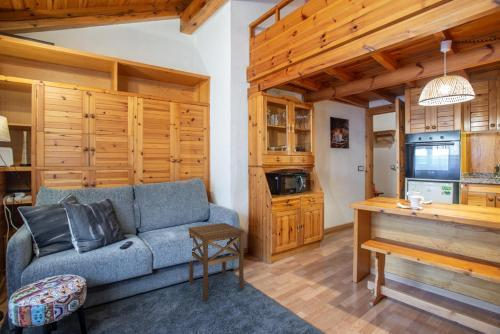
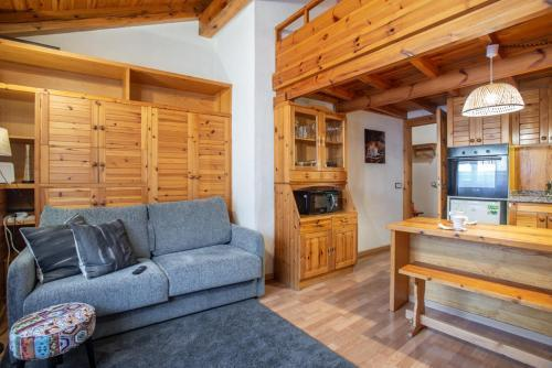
- side table (214, 257)
